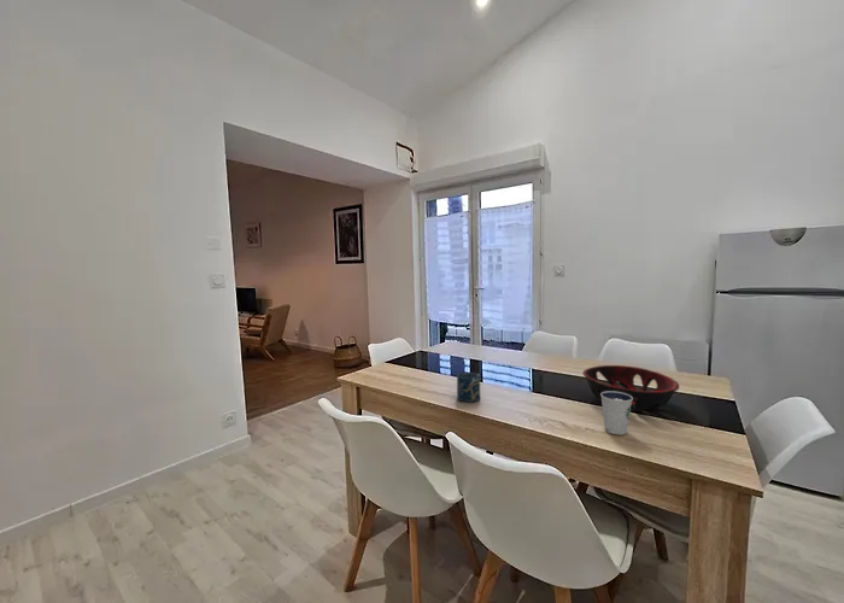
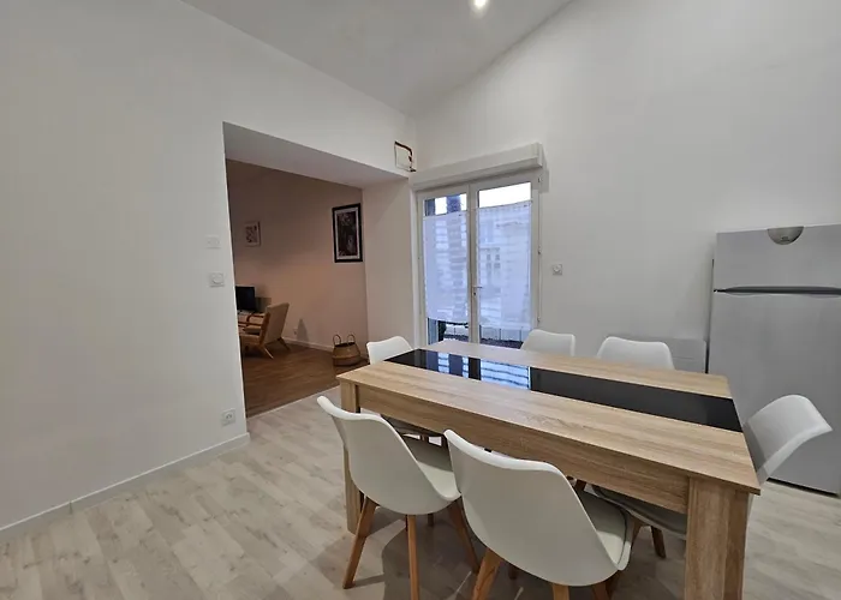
- dixie cup (615, 412)
- decorative bowl (627, 390)
- cup (467, 387)
